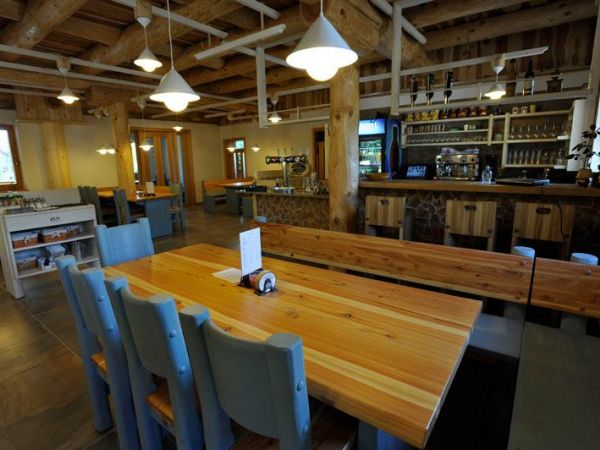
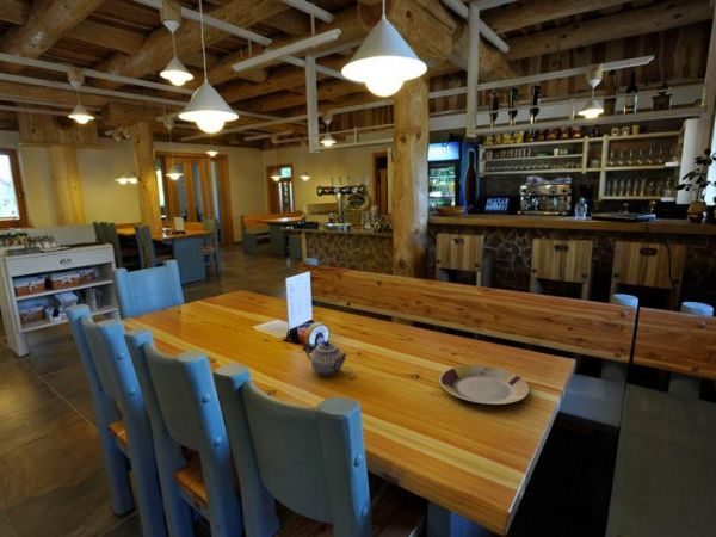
+ teapot (327, 356)
+ plate (482, 385)
